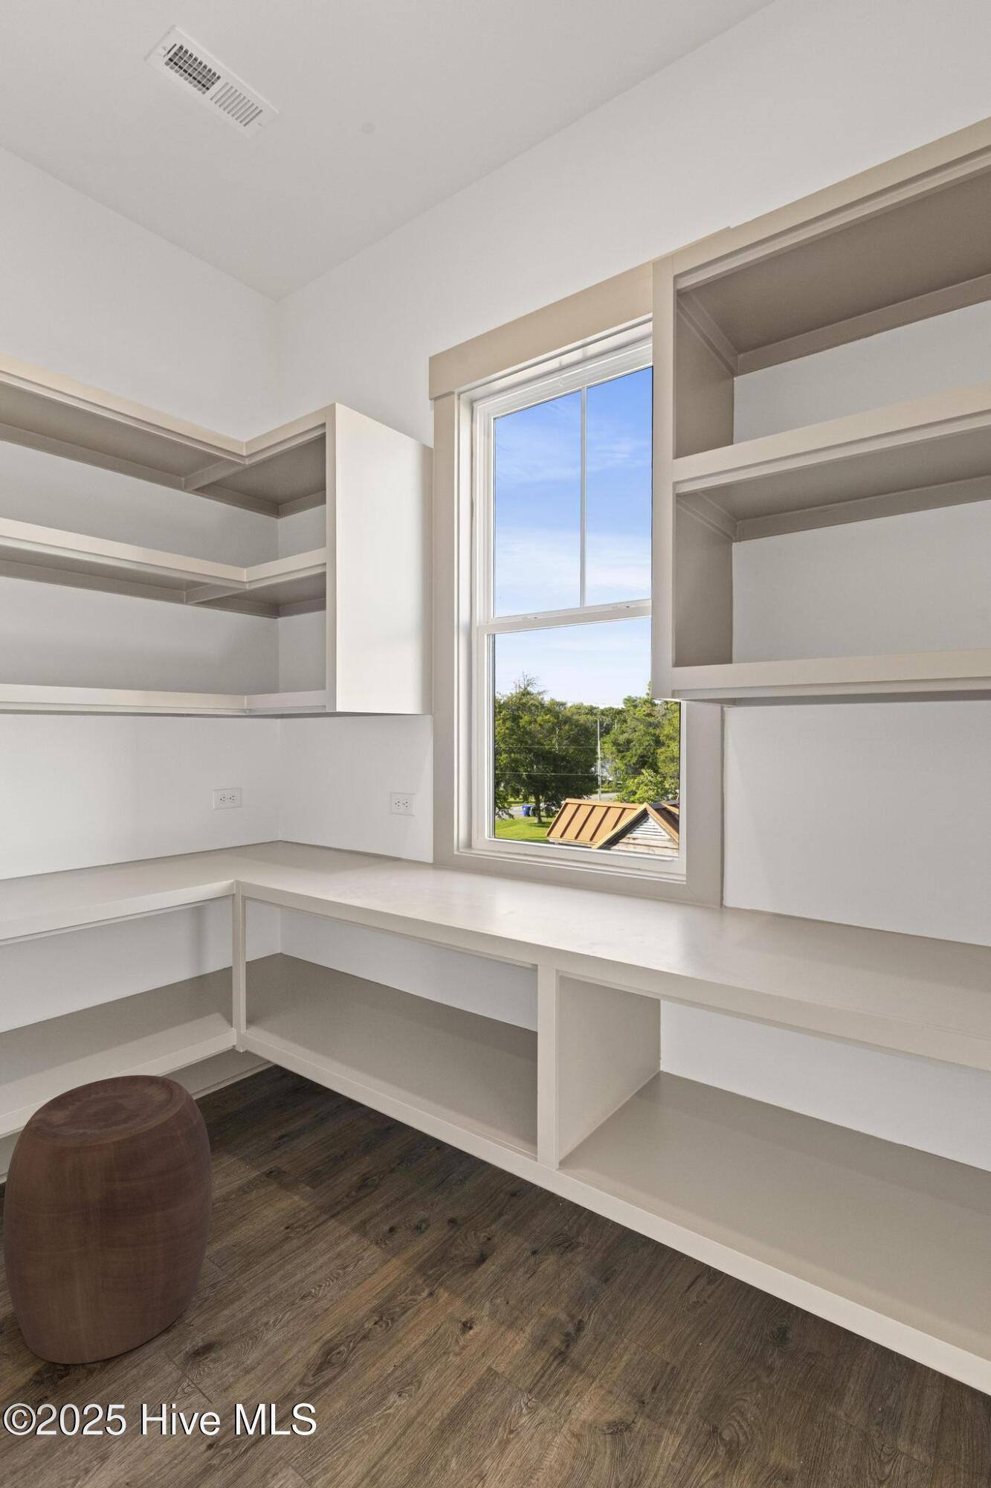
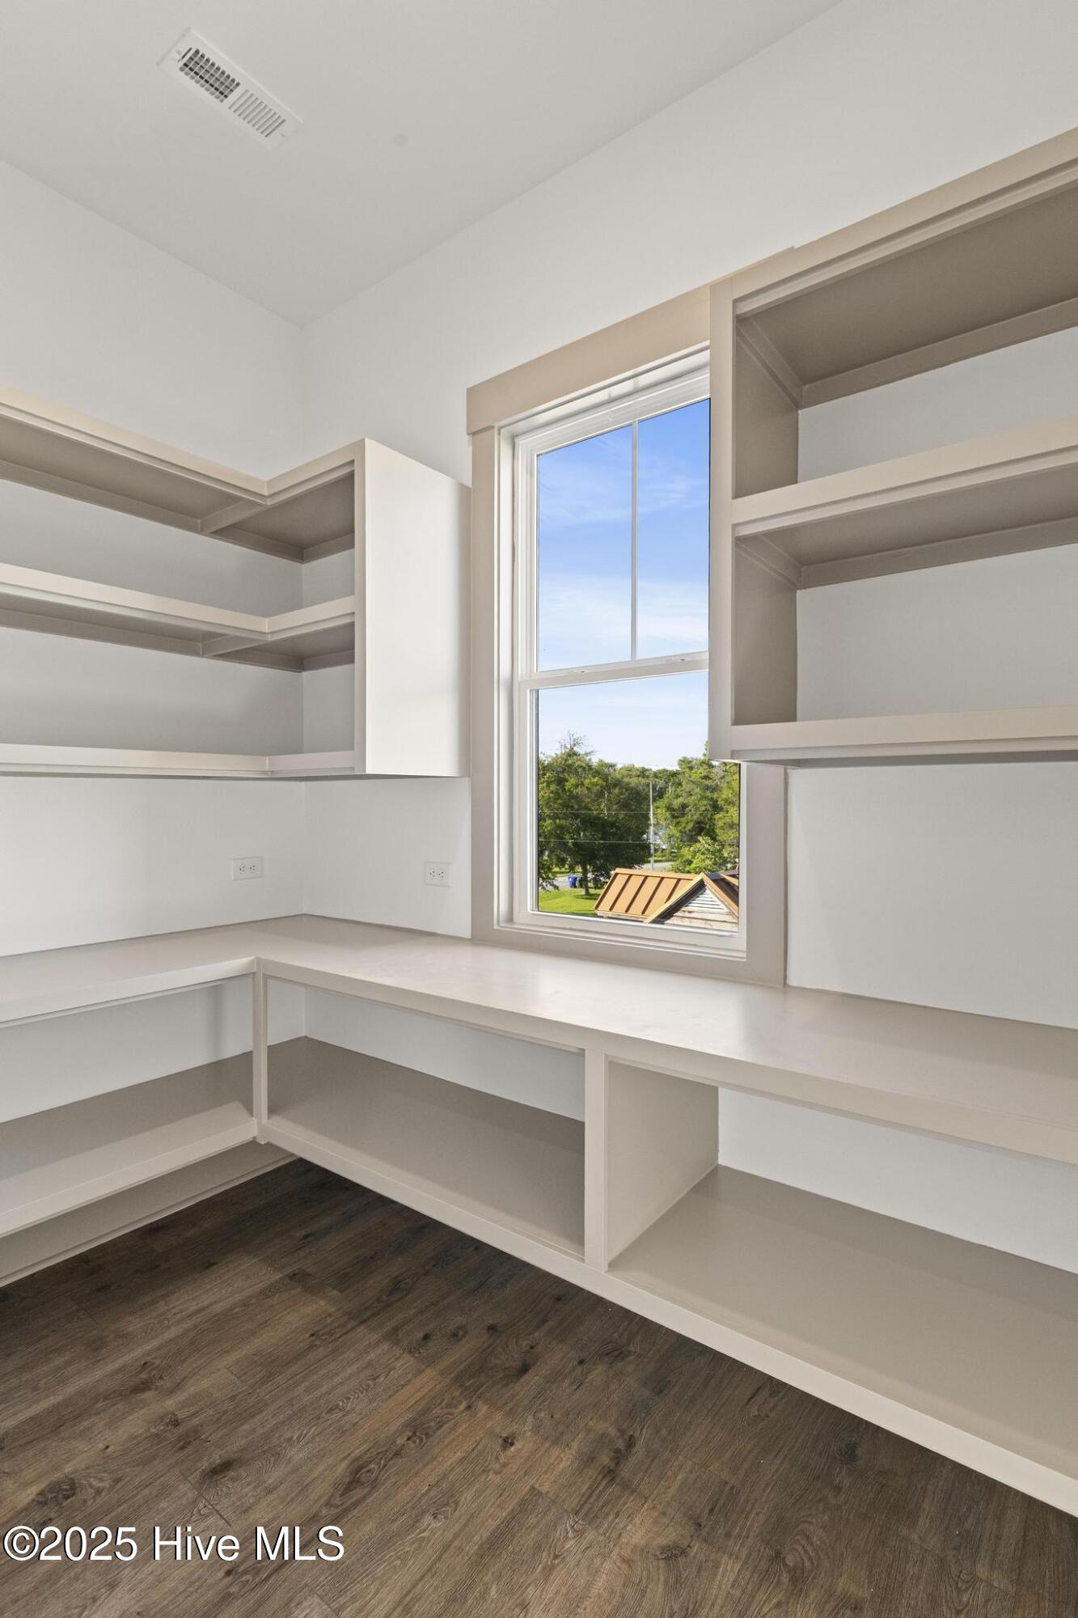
- stool (114, 1200)
